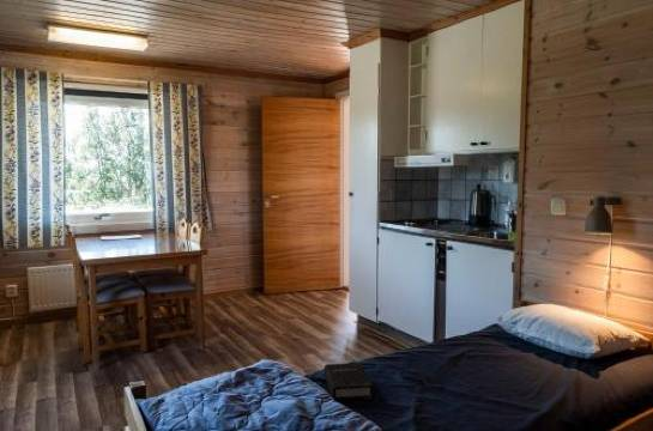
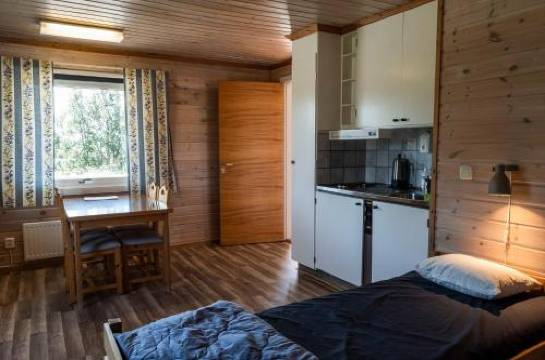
- hardback book (346, 380)
